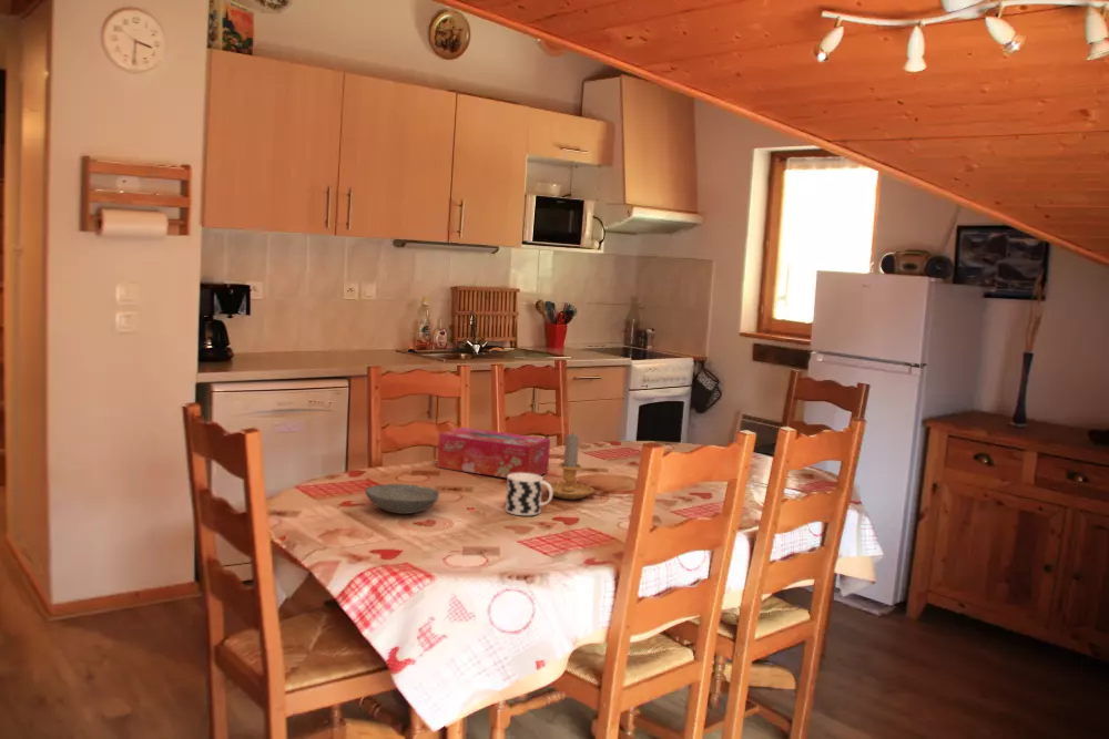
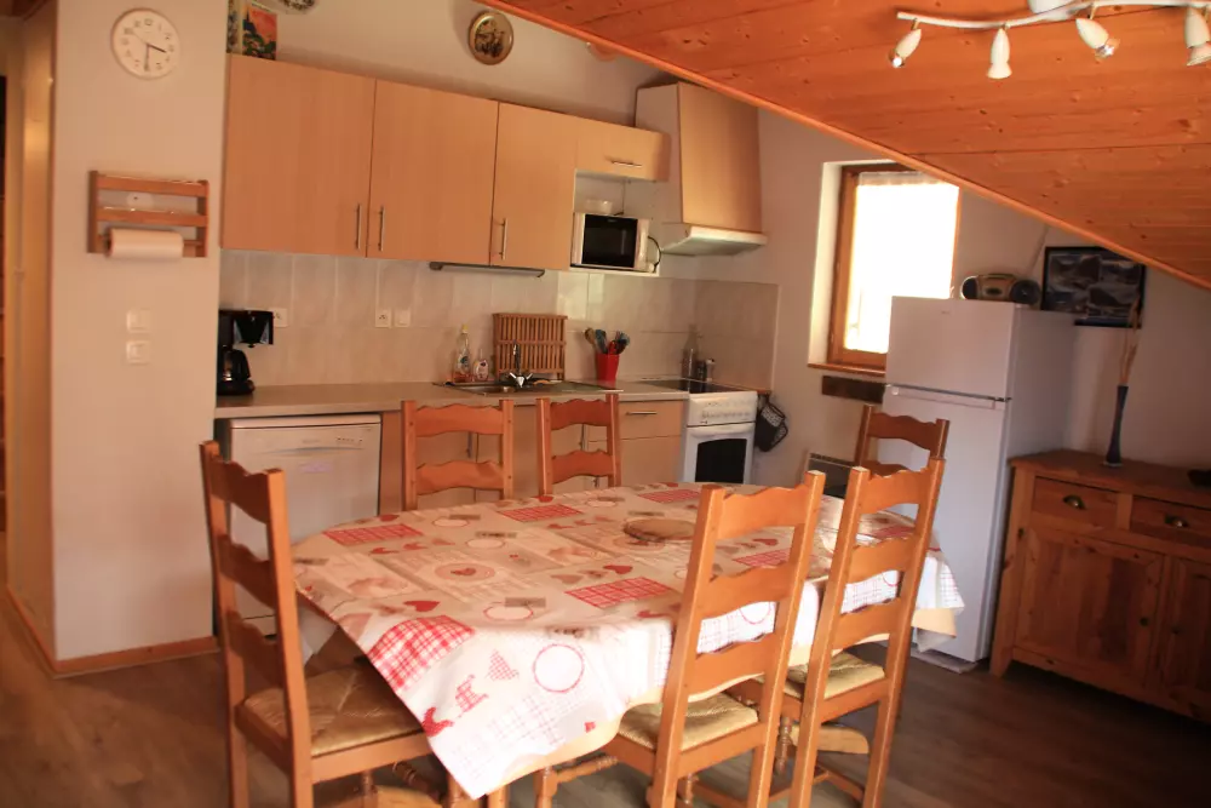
- bowl (403, 500)
- cup (529, 494)
- candle (568, 464)
- tissue box (494, 452)
